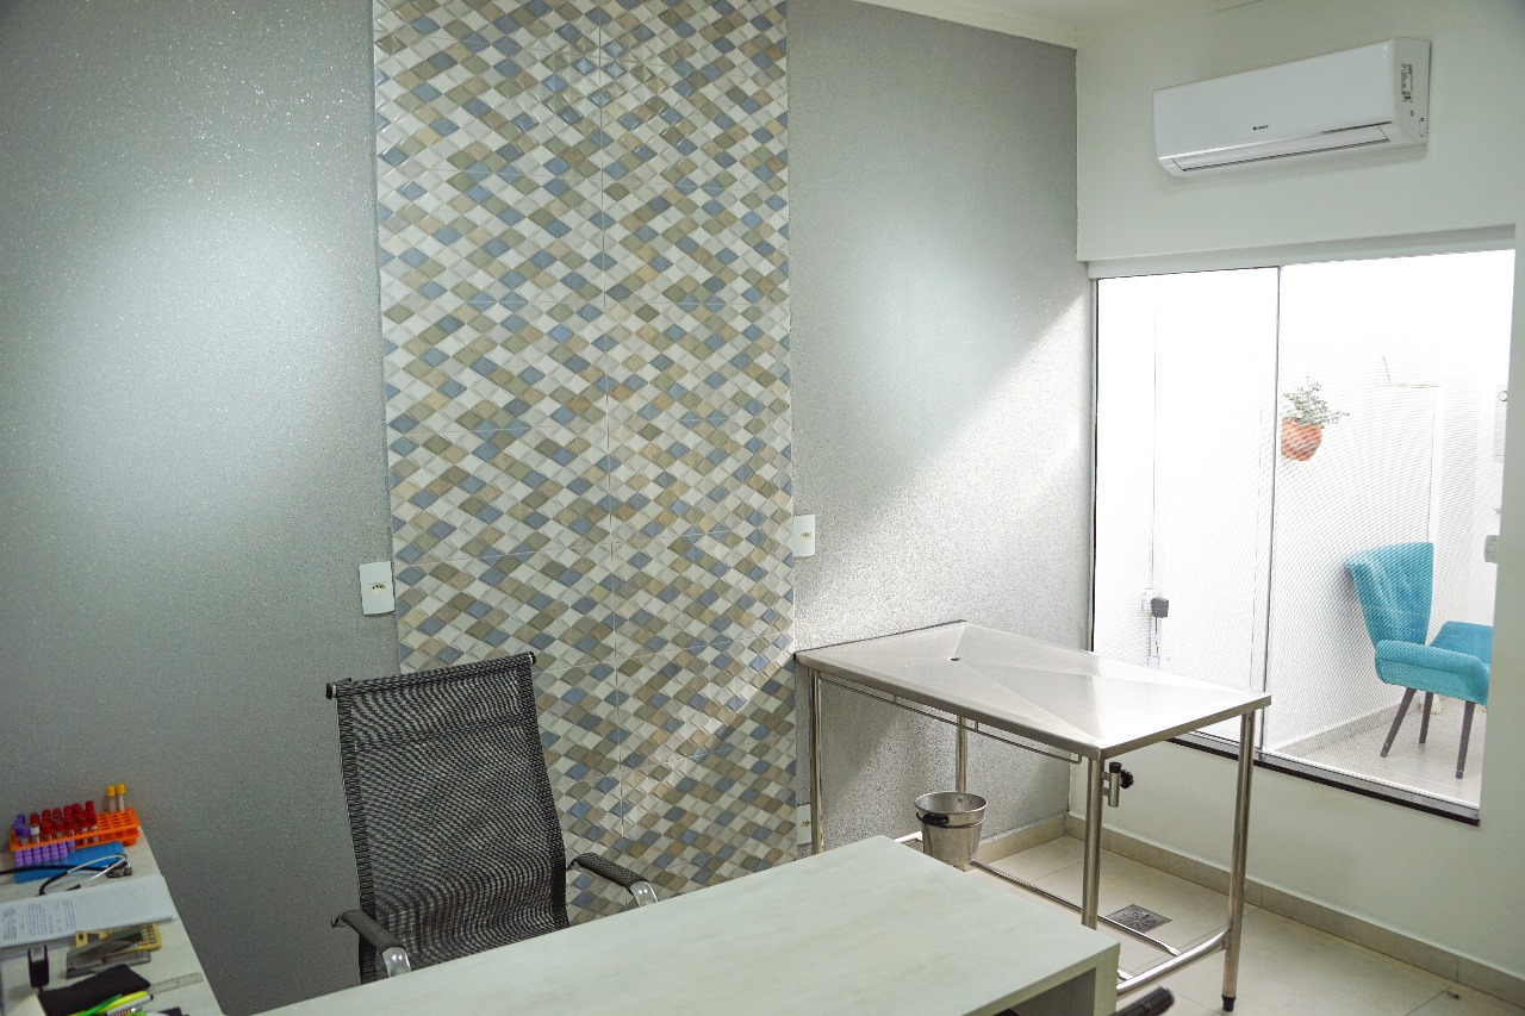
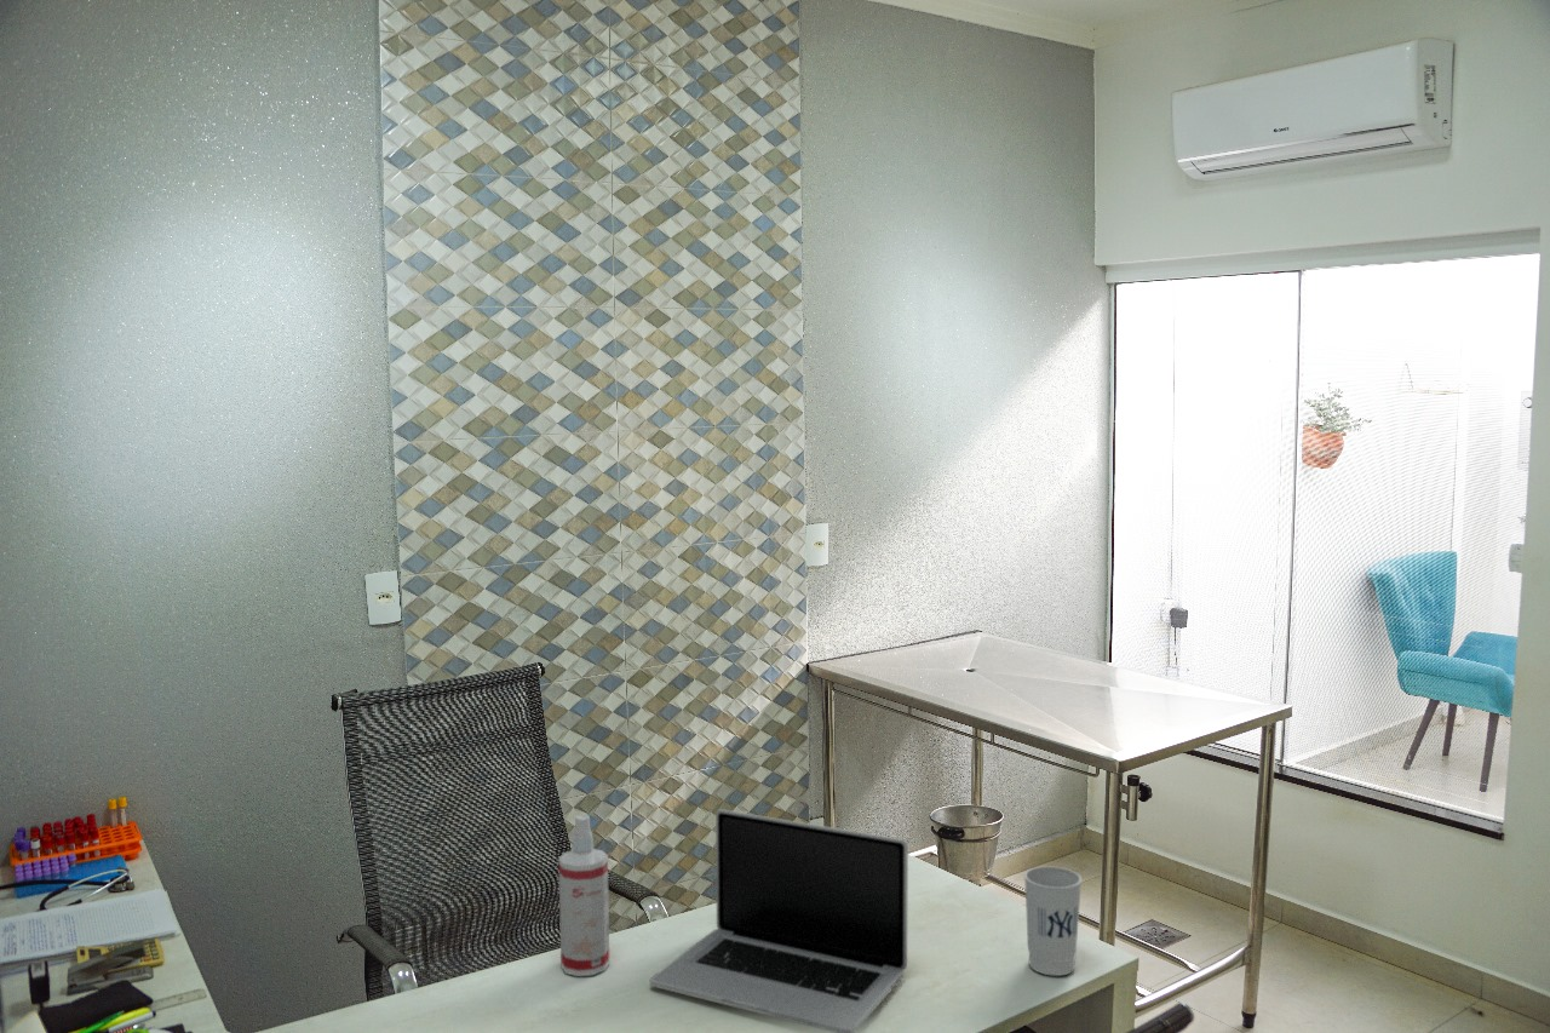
+ cup (1052, 920)
+ spray bottle (584, 890)
+ laptop (779, 913)
